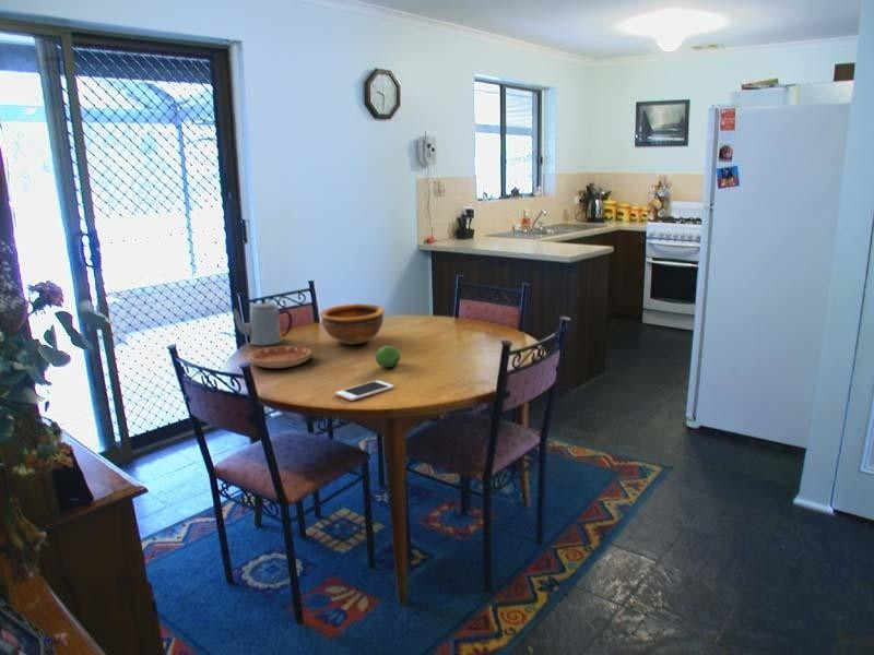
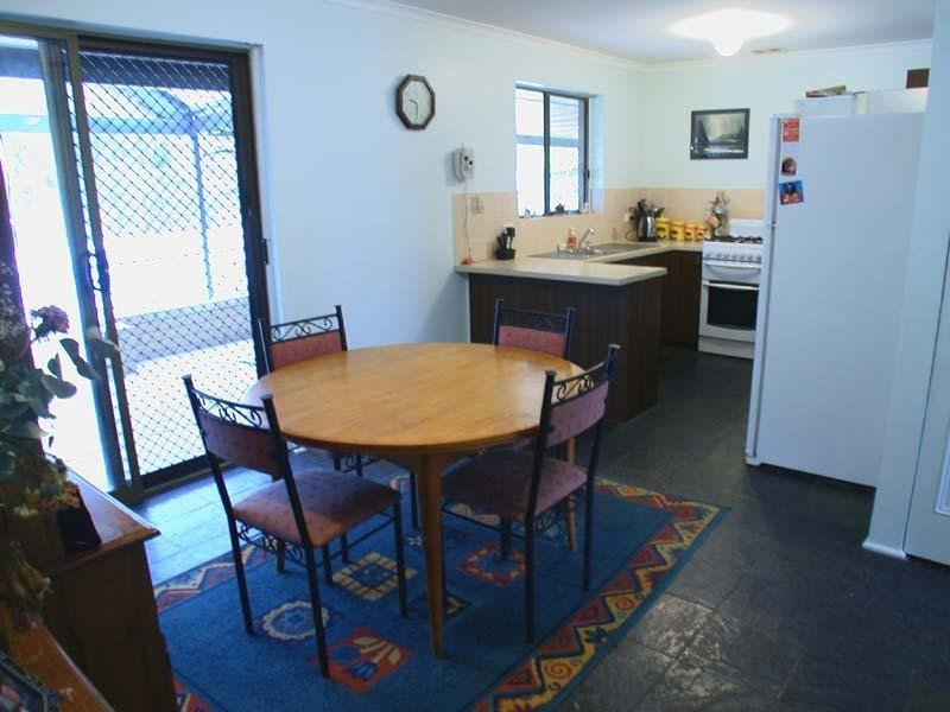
- fruit (388, 356)
- cell phone (365, 390)
- saucer (281, 357)
- teapot (262, 320)
- bowl (352, 325)
